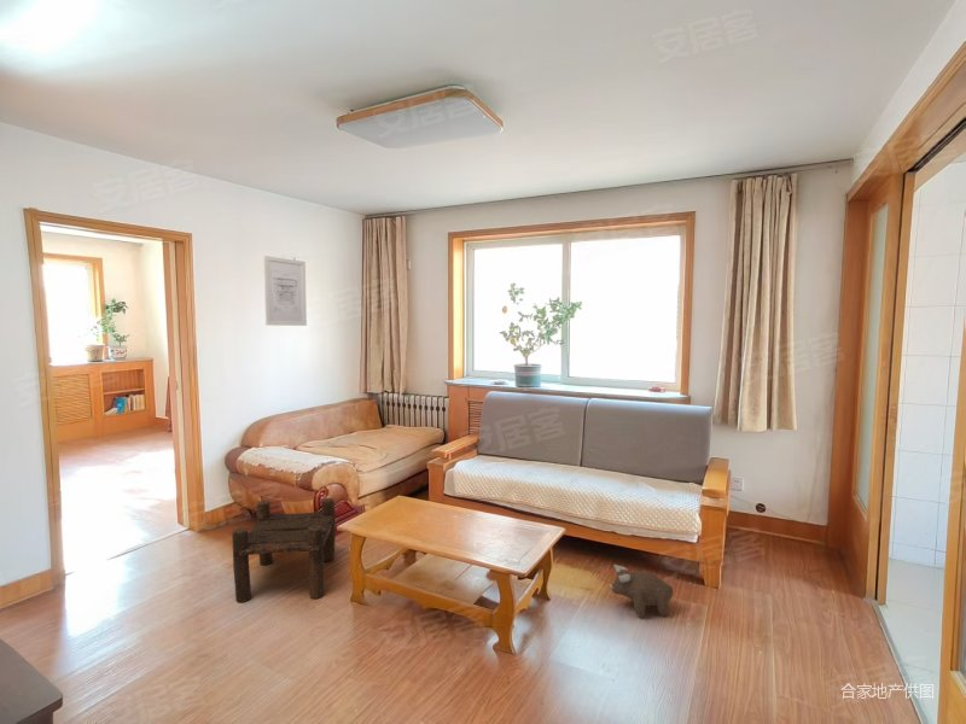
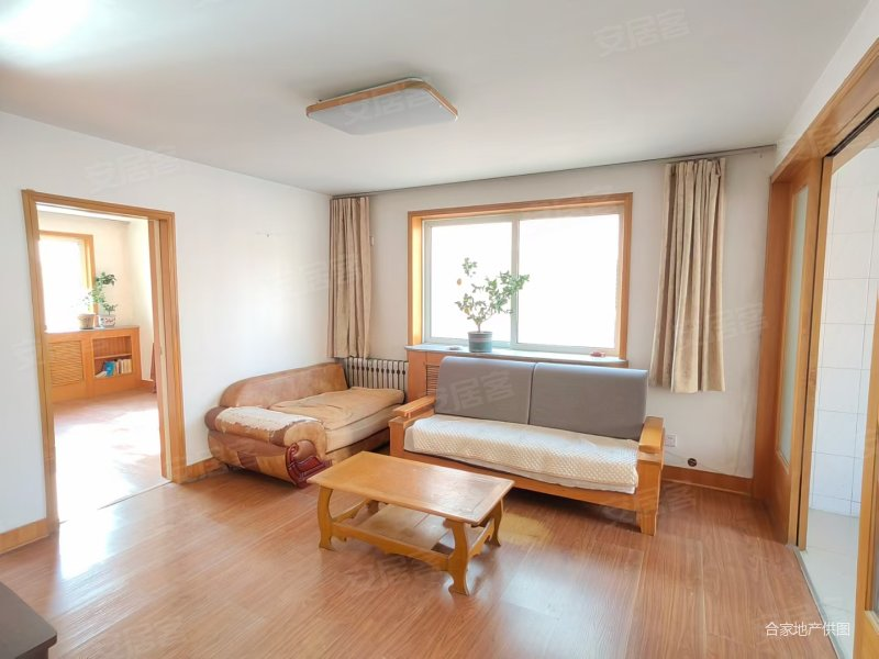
- stool (287, 545)
- wall art (285, 292)
- plush toy (640, 590)
